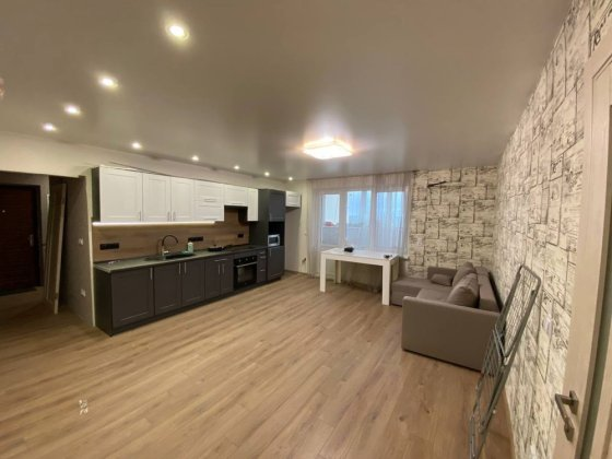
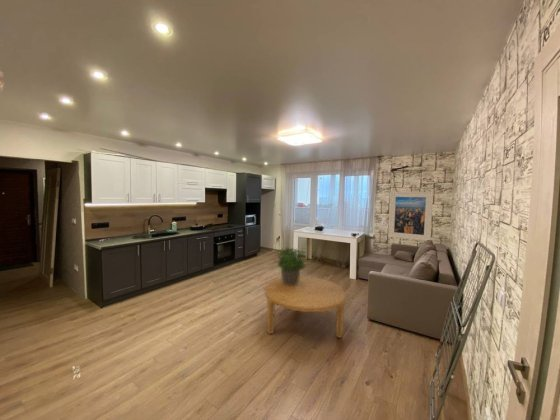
+ potted plant (289, 264)
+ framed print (409, 215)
+ coffee table (304, 306)
